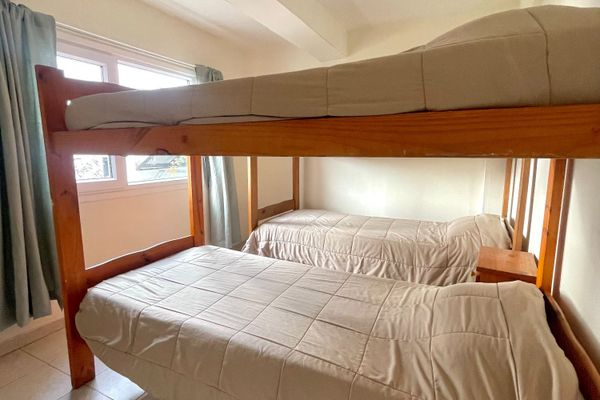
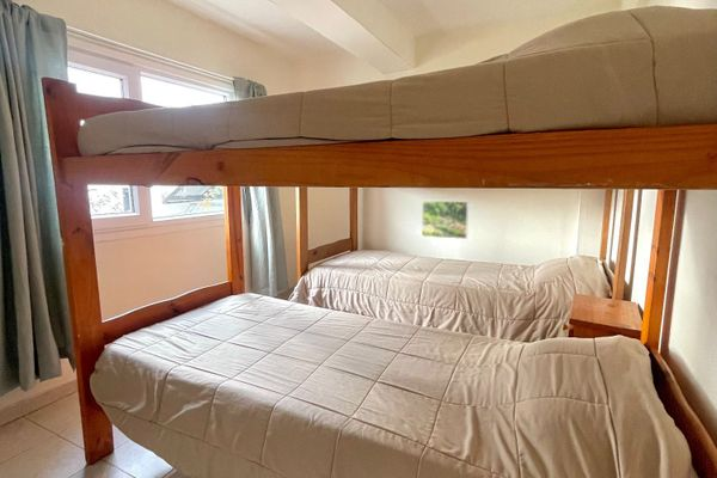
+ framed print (443, 219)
